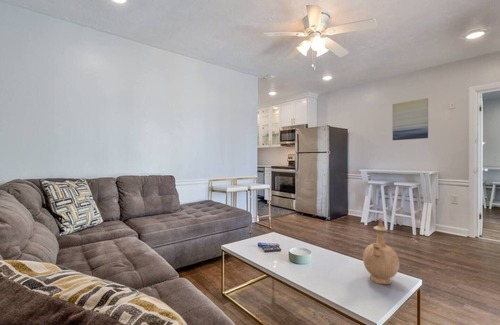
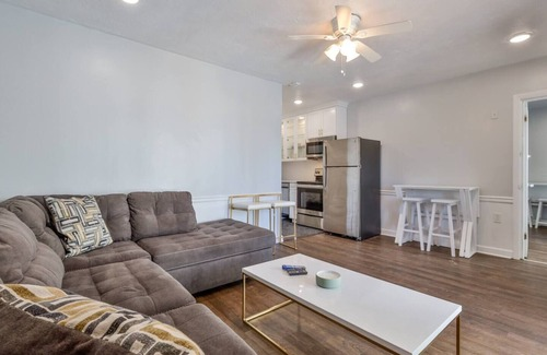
- wall art (409, 120)
- vase (380, 249)
